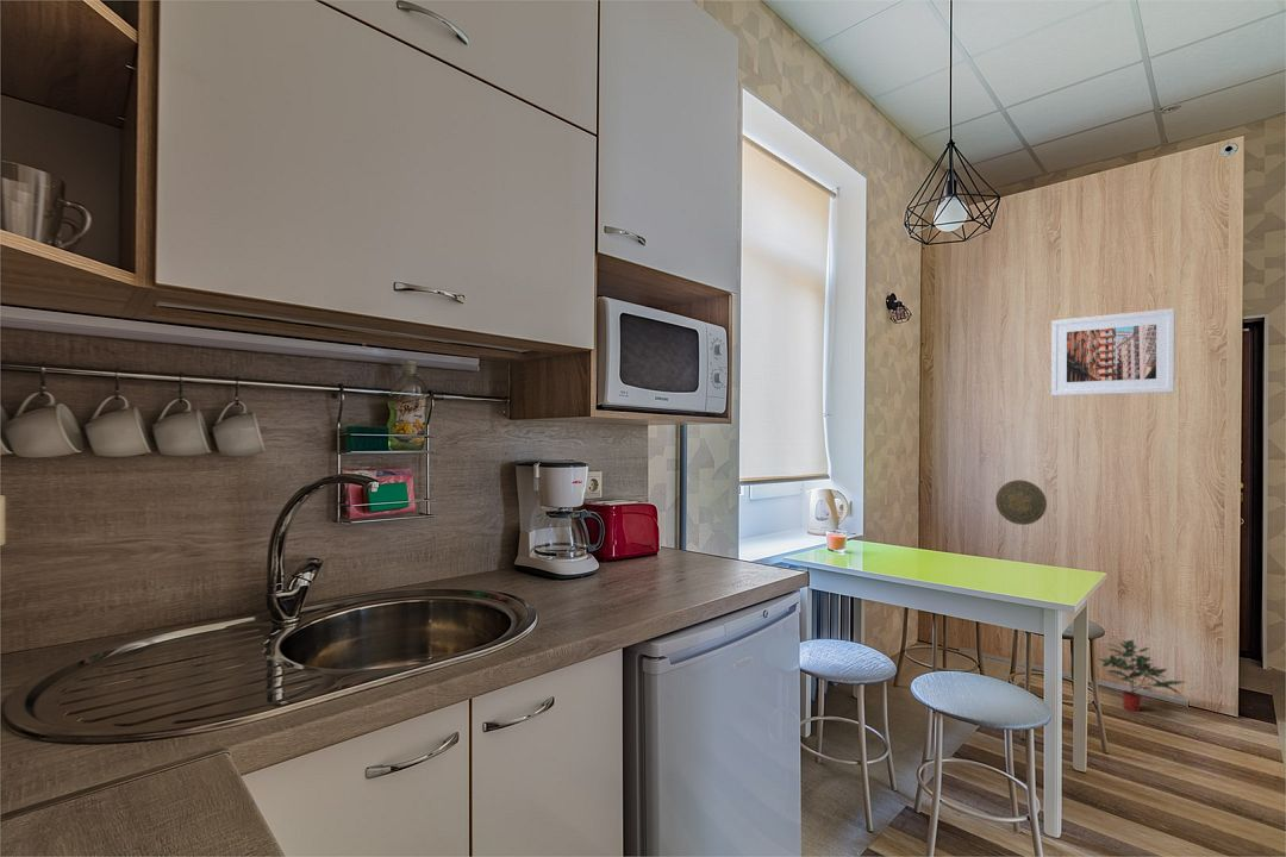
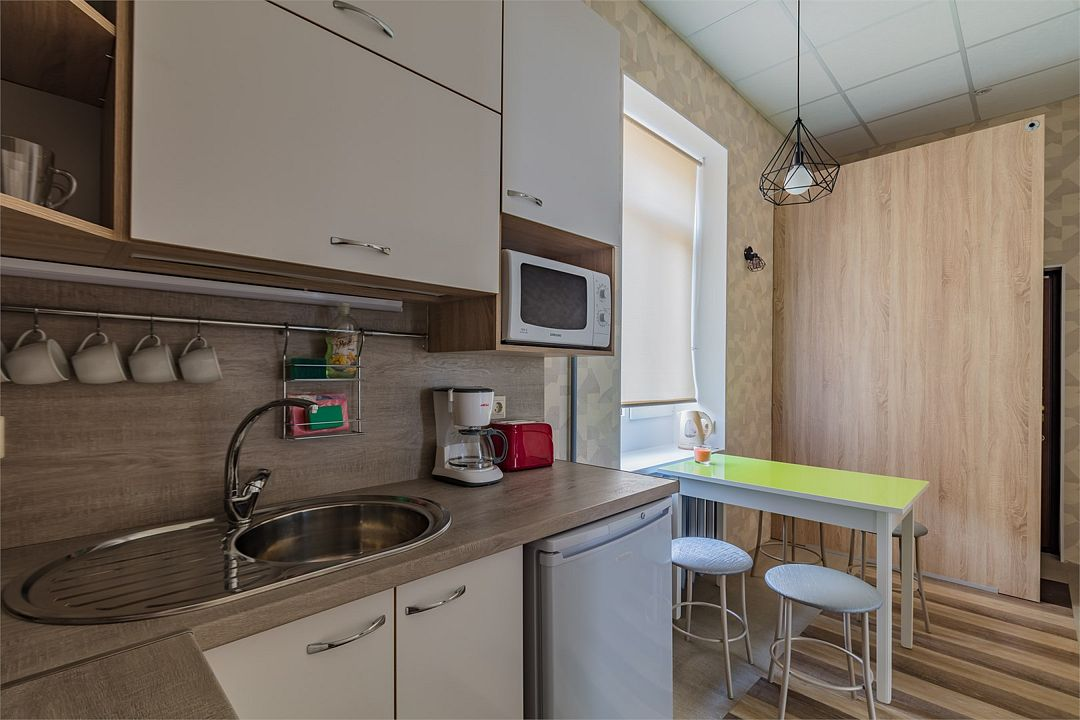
- decorative plate (1019, 502)
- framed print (1110, 354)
- potted plant (1138, 675)
